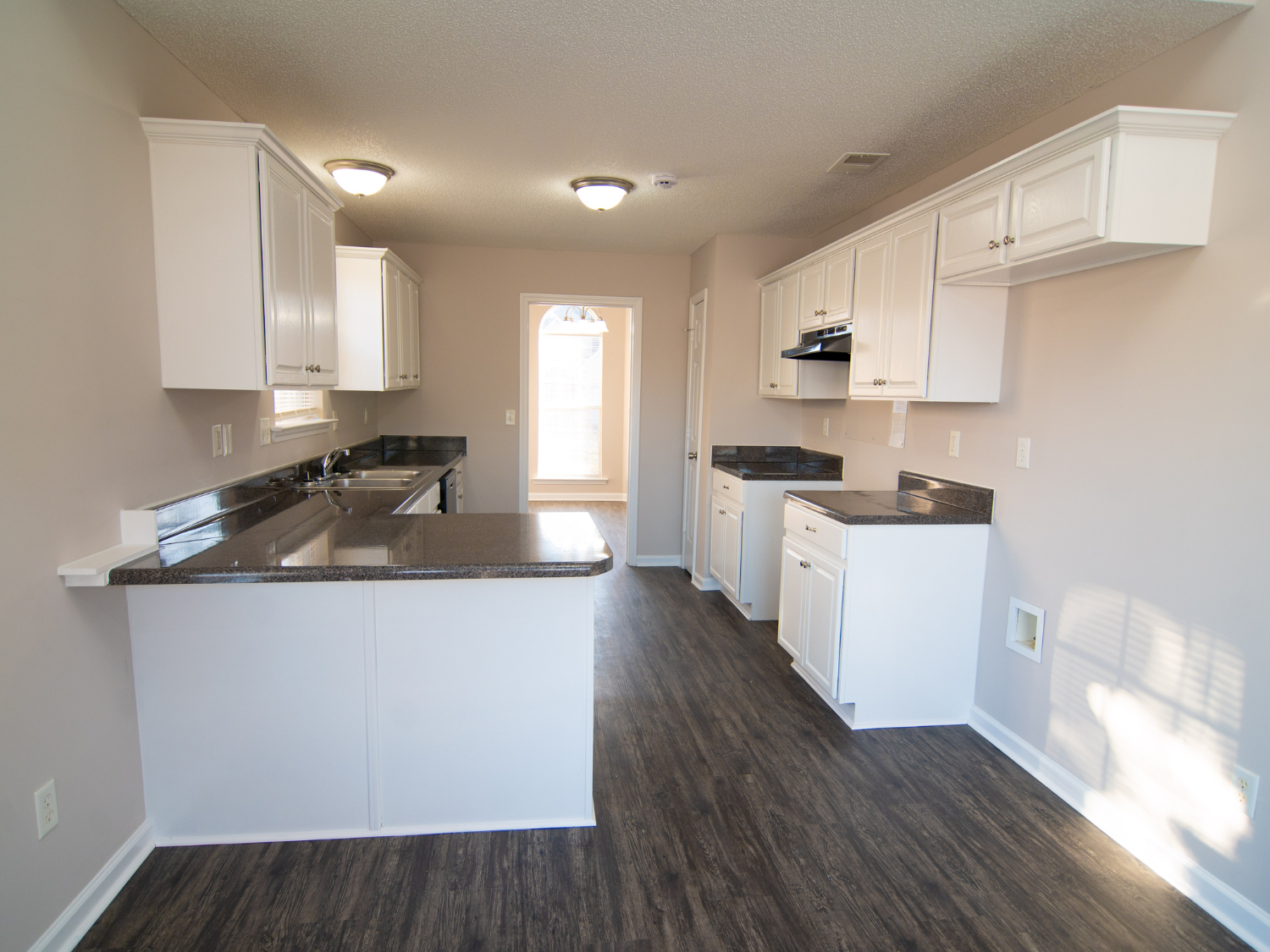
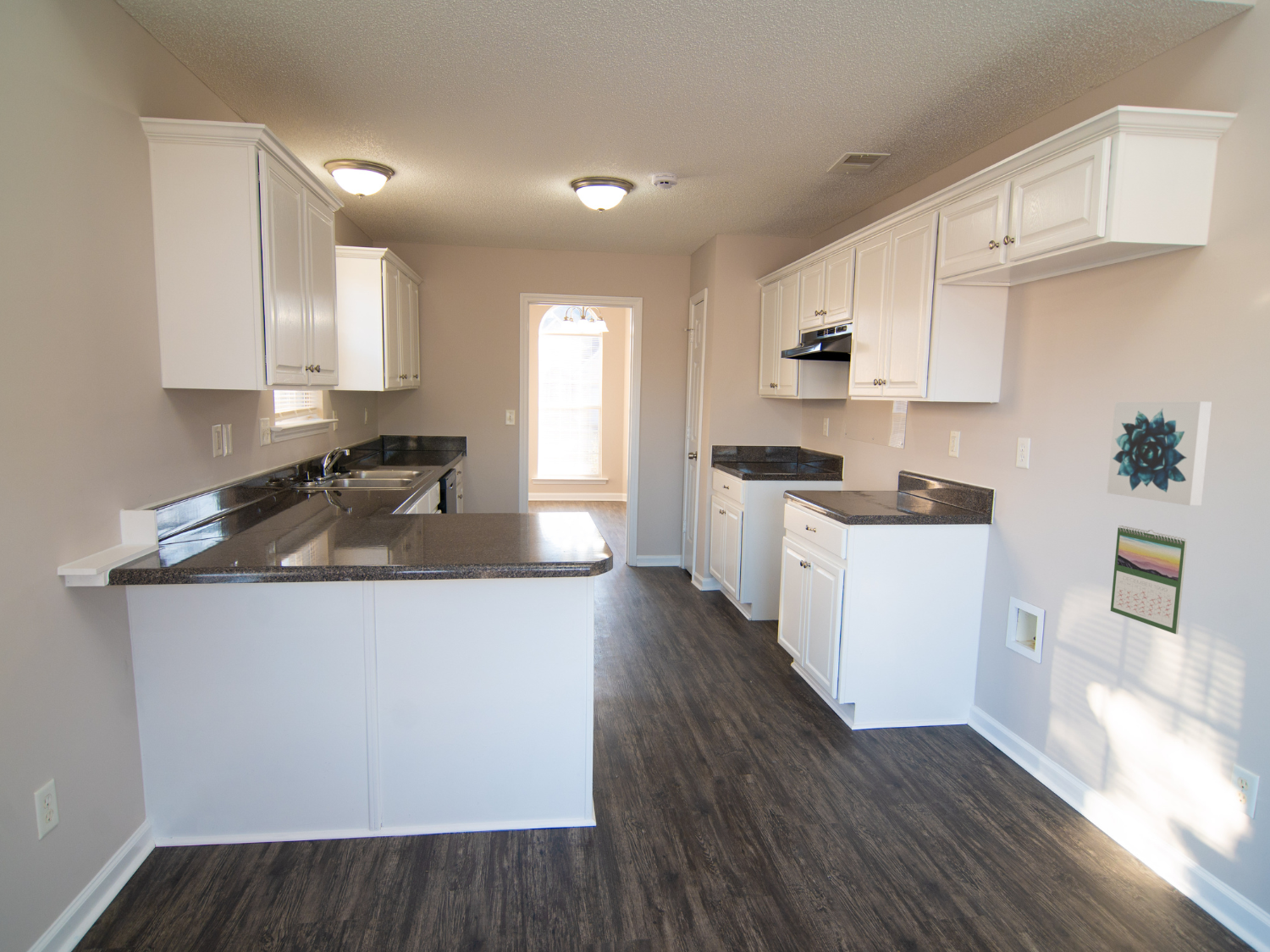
+ wall art (1155, 450)
+ calendar (1146, 575)
